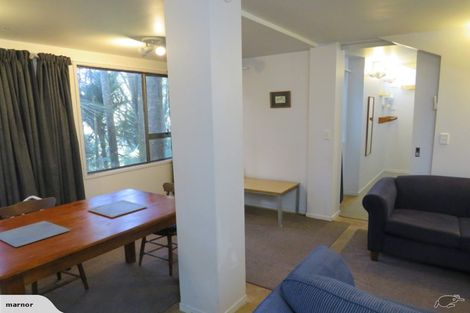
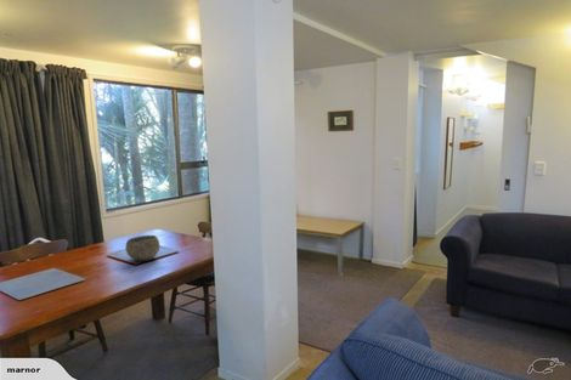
+ bowl (142, 248)
